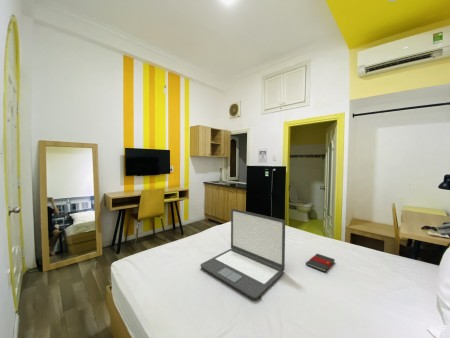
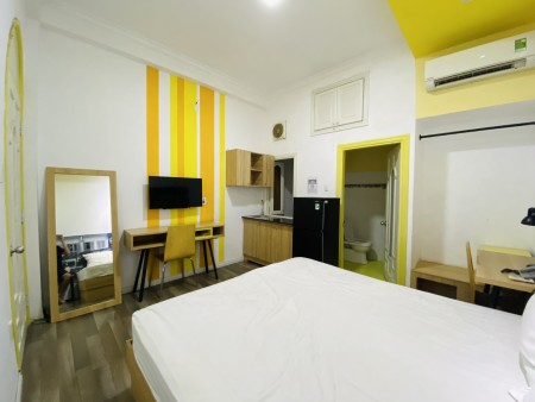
- book (320, 261)
- laptop (241, 244)
